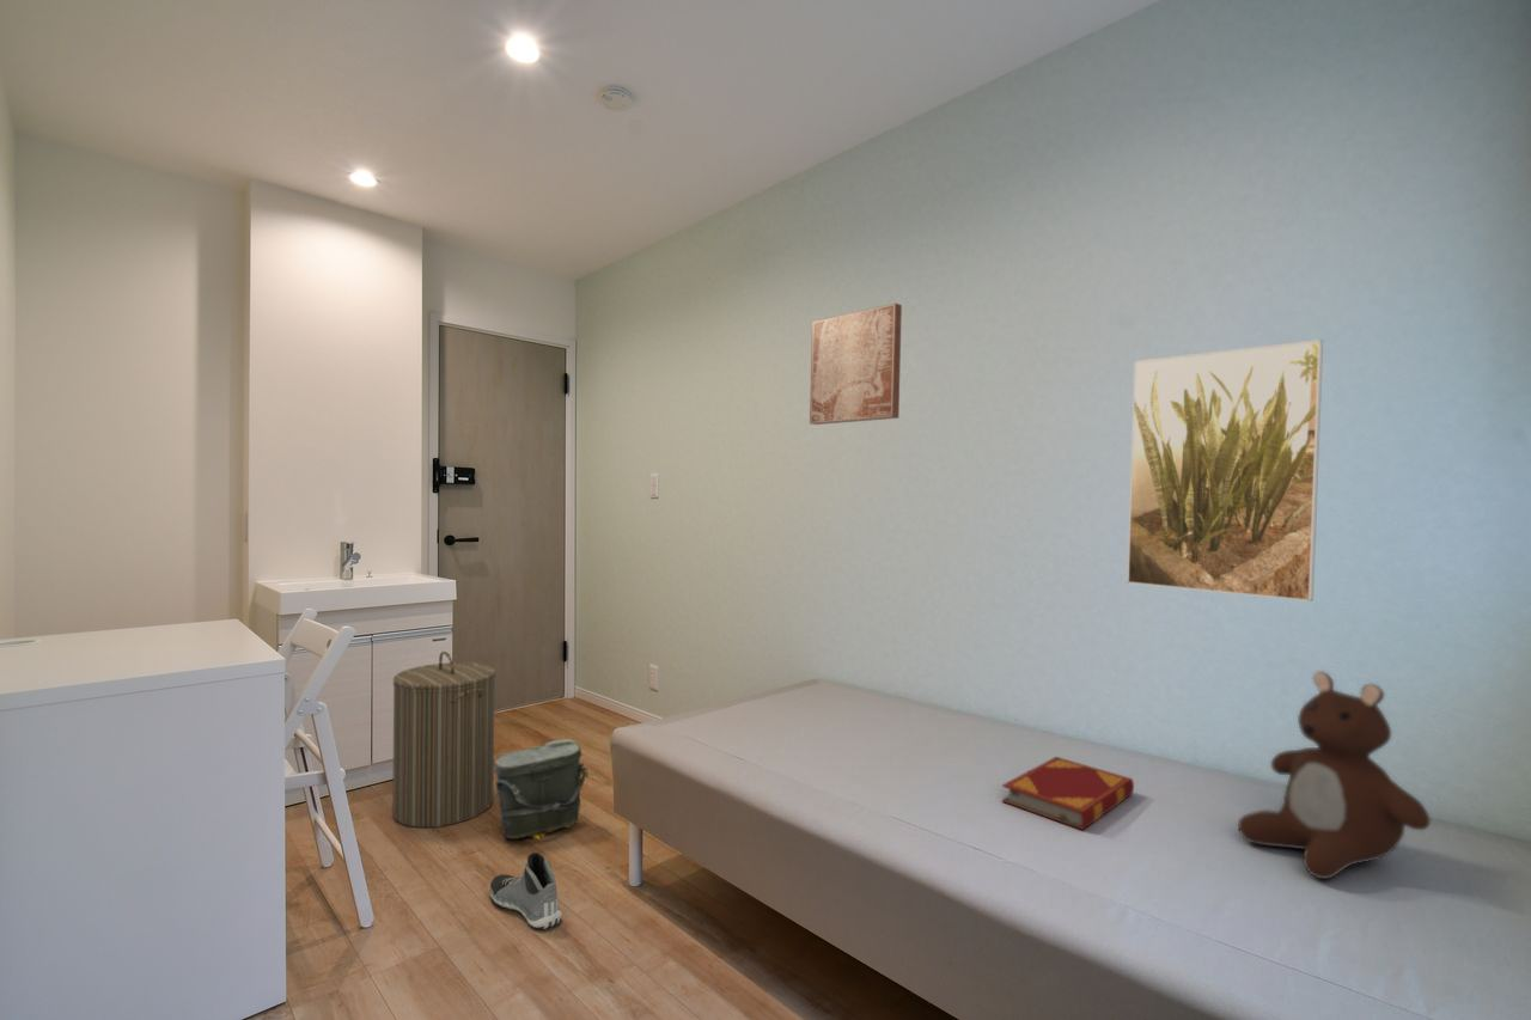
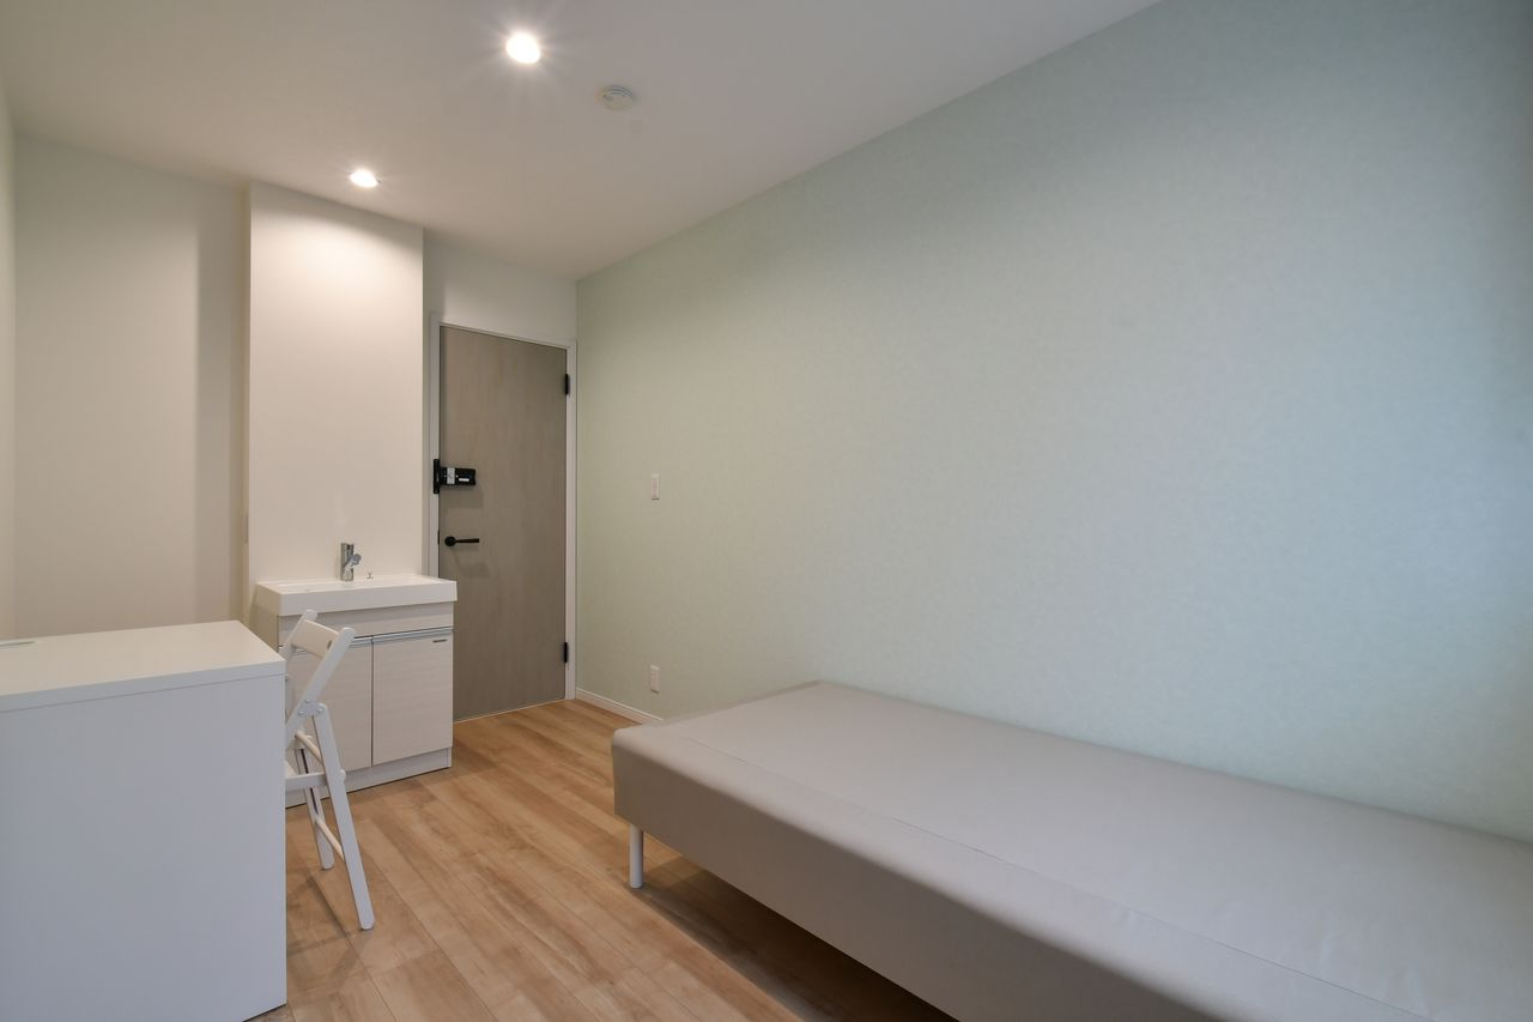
- bag (541, 790)
- laundry hamper (445, 729)
- sneaker (526, 878)
- hardback book (1068, 789)
- teddy bear (1323, 766)
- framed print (1216, 471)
- wall art (853, 367)
